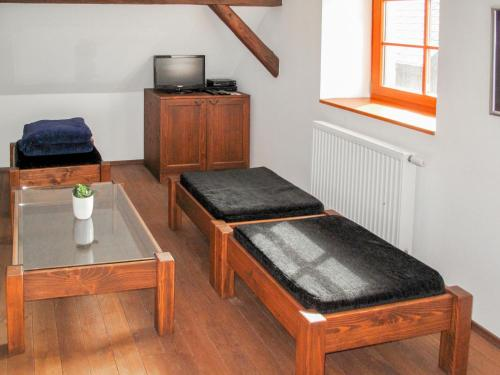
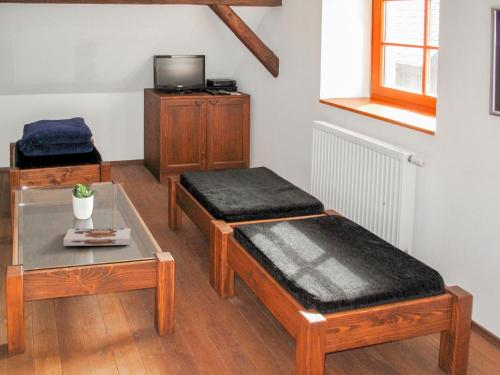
+ board game (98, 236)
